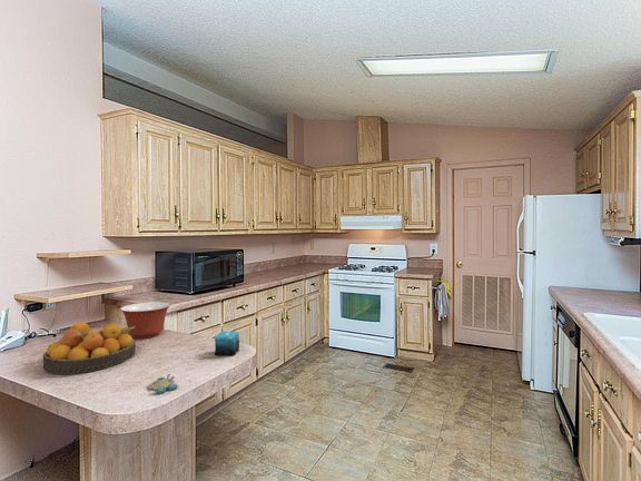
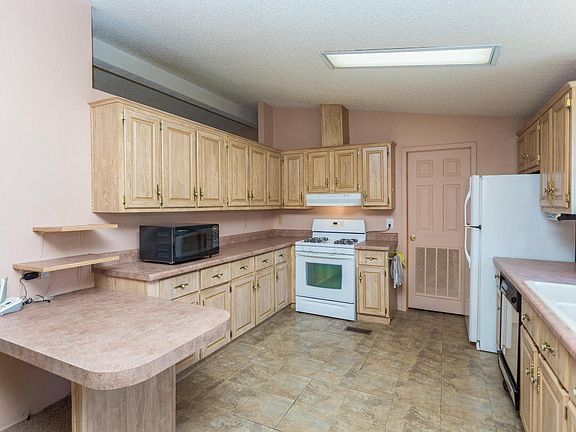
- fruit bowl (91, 342)
- mixing bowl (146, 321)
- salt and pepper shaker set (162, 381)
- candle (227, 338)
